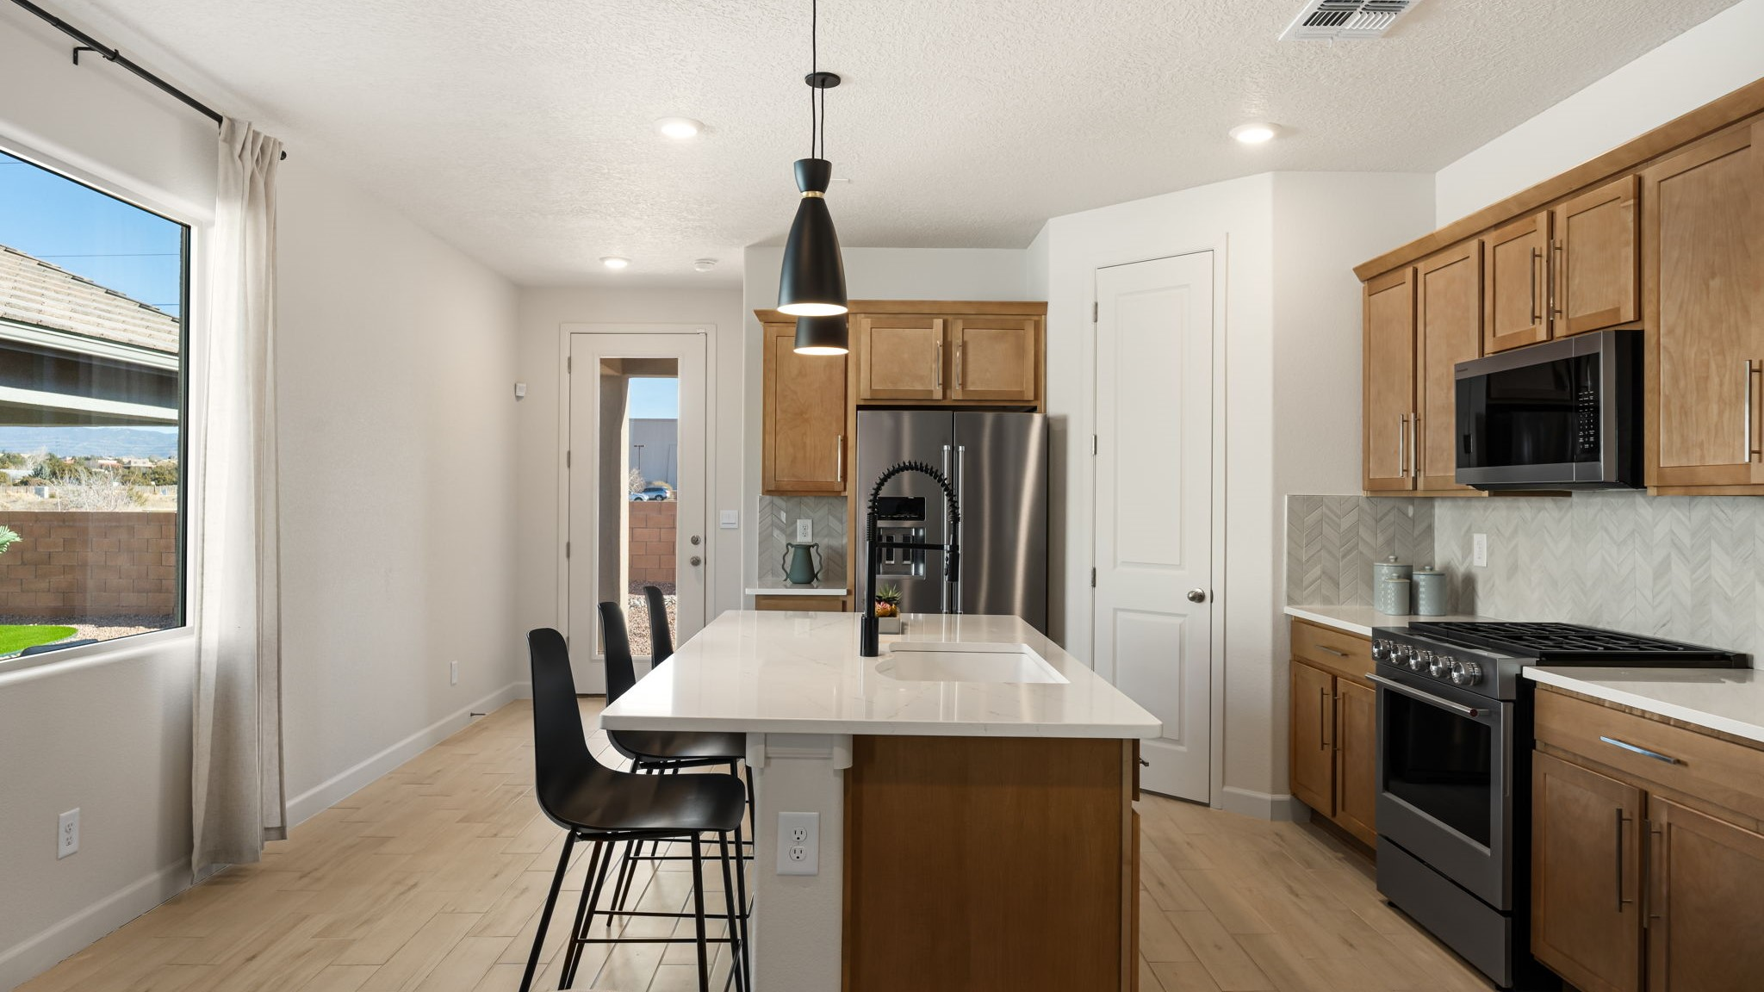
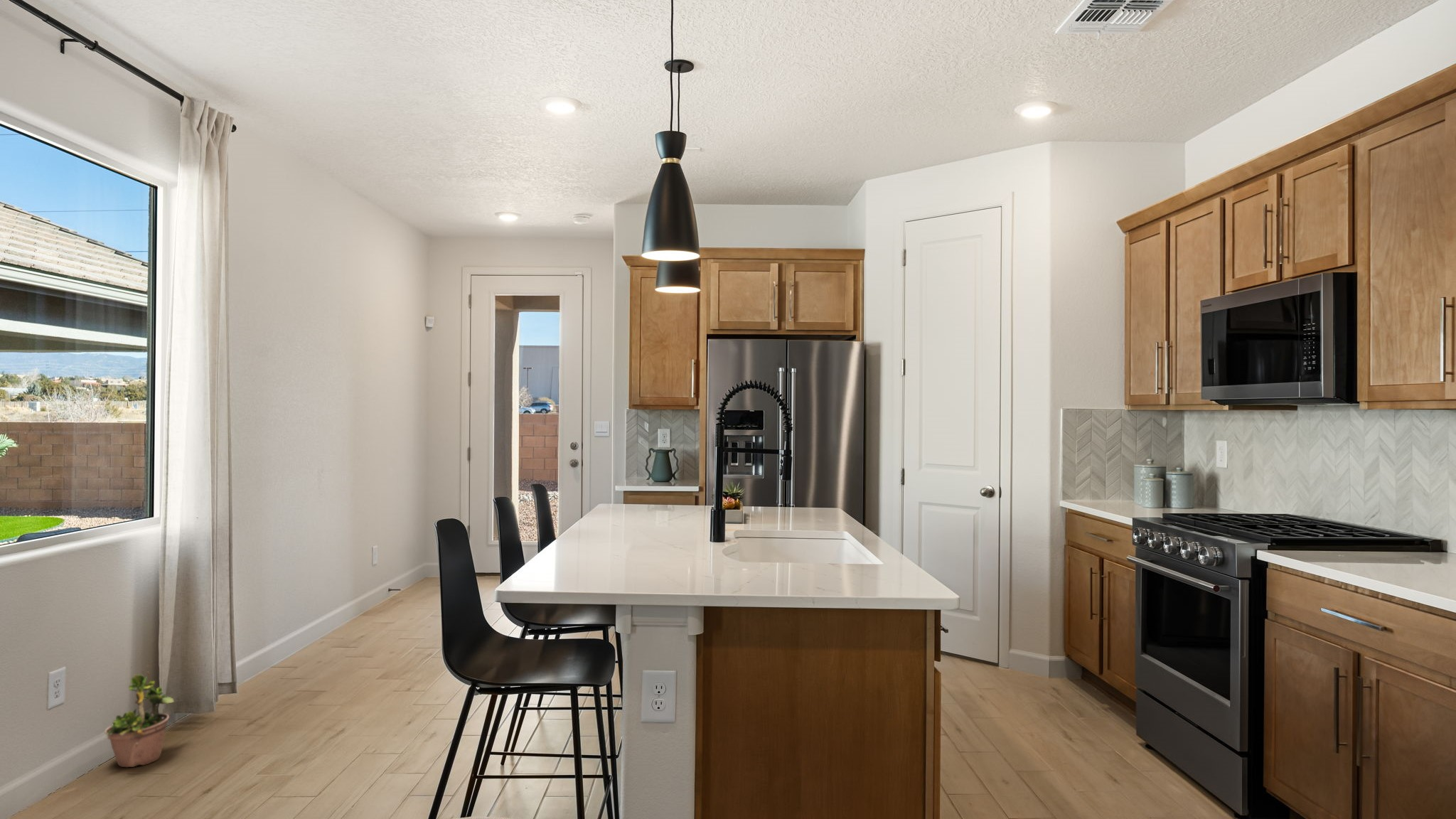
+ potted plant (136, 710)
